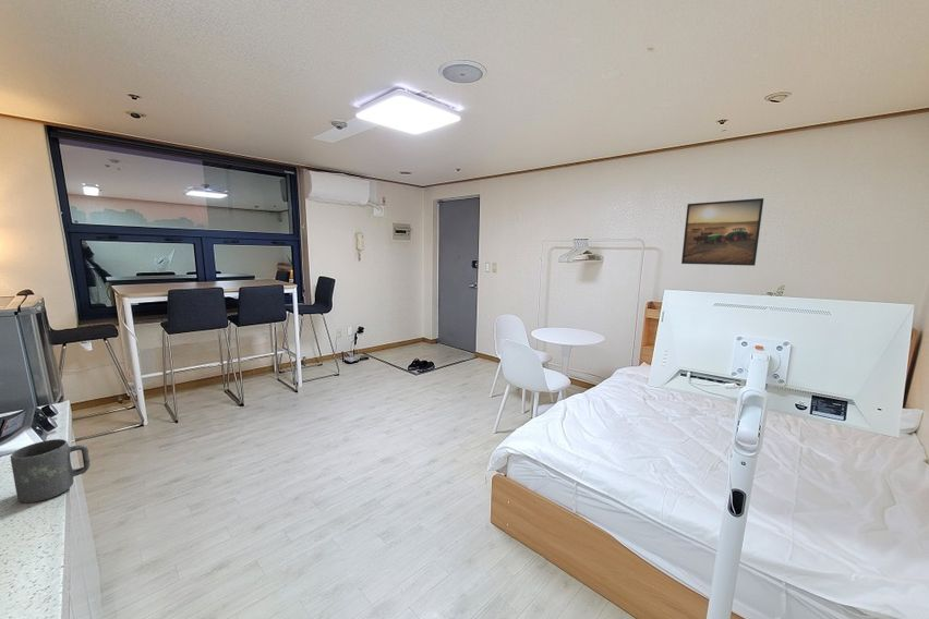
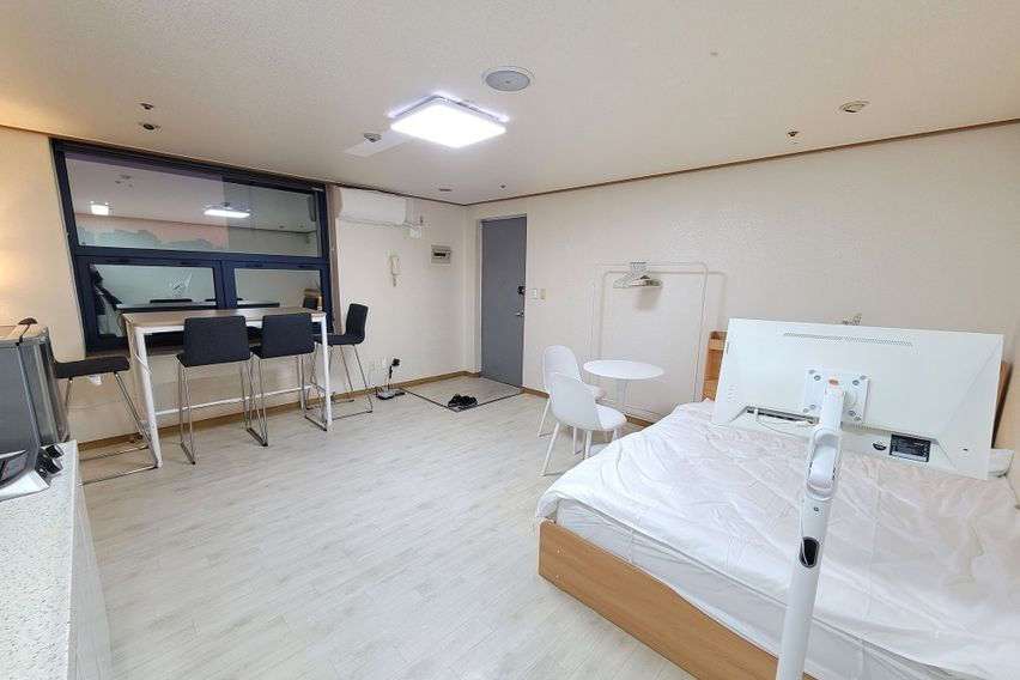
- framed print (720, 233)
- mug (53, 468)
